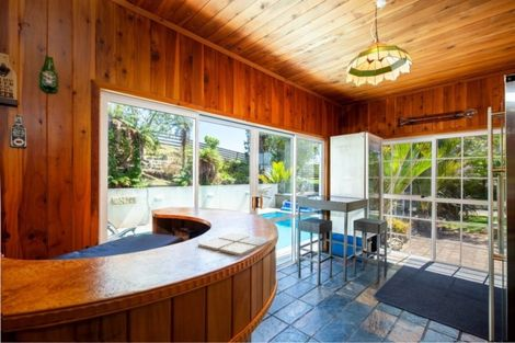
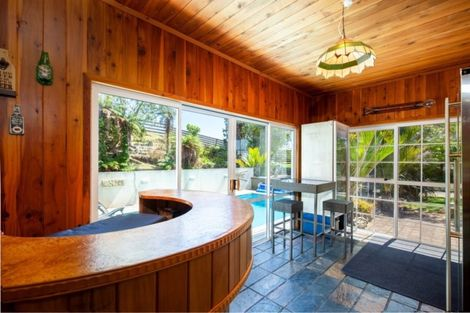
- drink coaster (236, 242)
